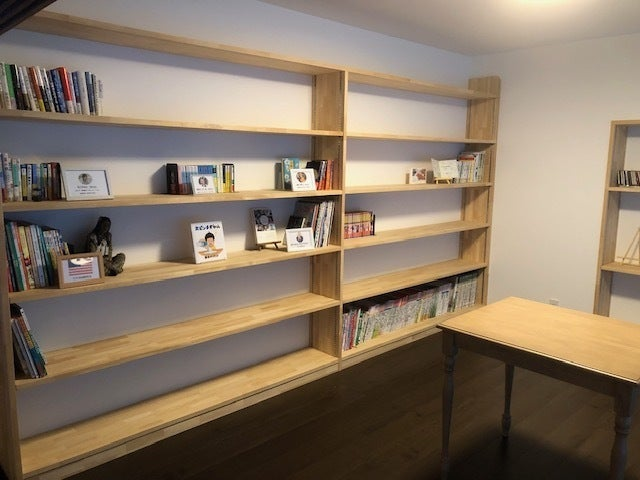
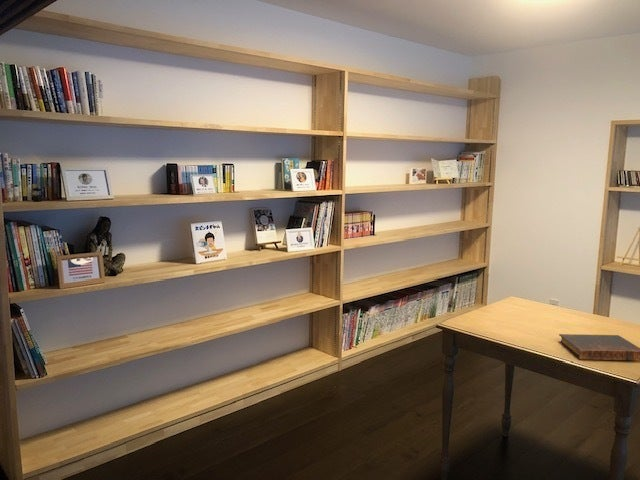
+ book (599, 346)
